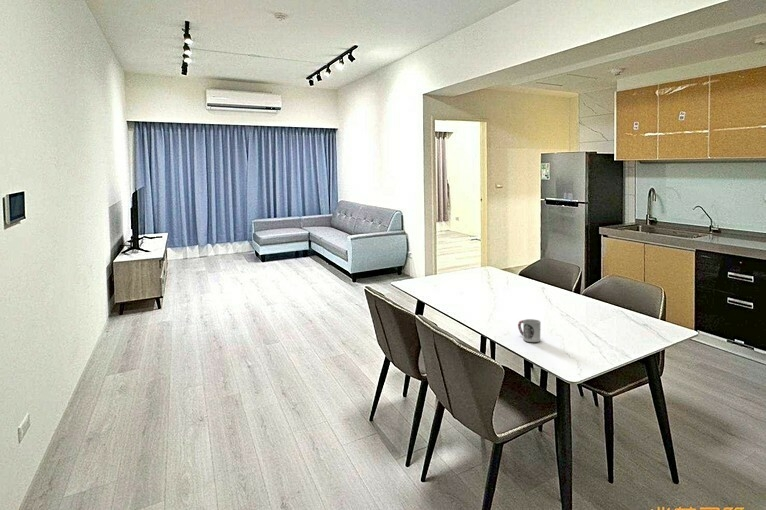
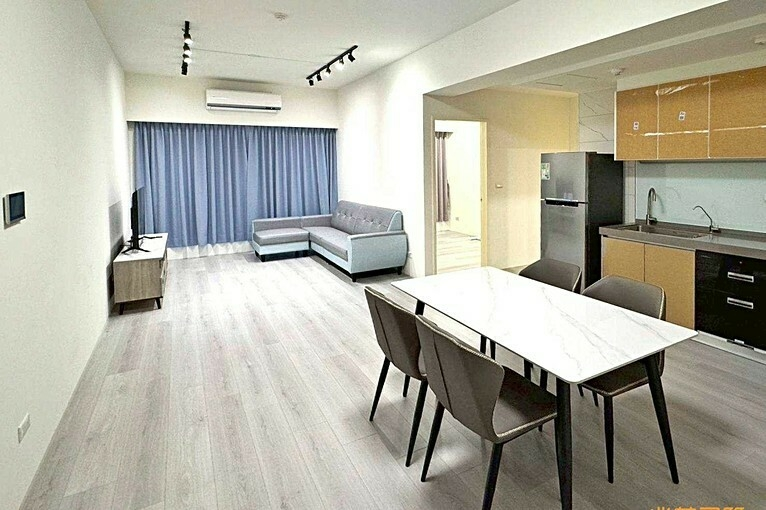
- cup (528, 329)
